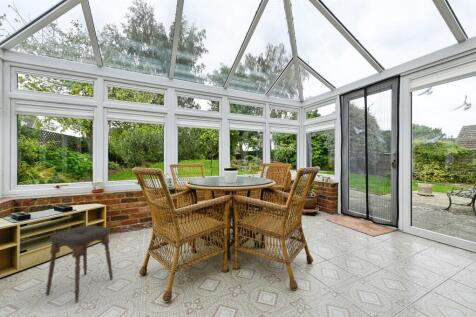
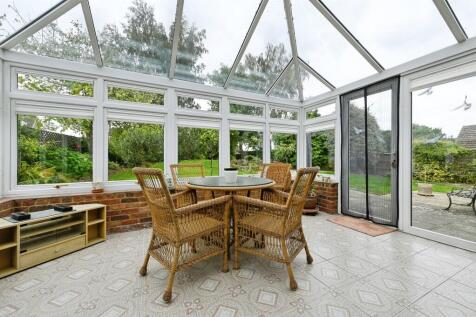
- stool (83, 259)
